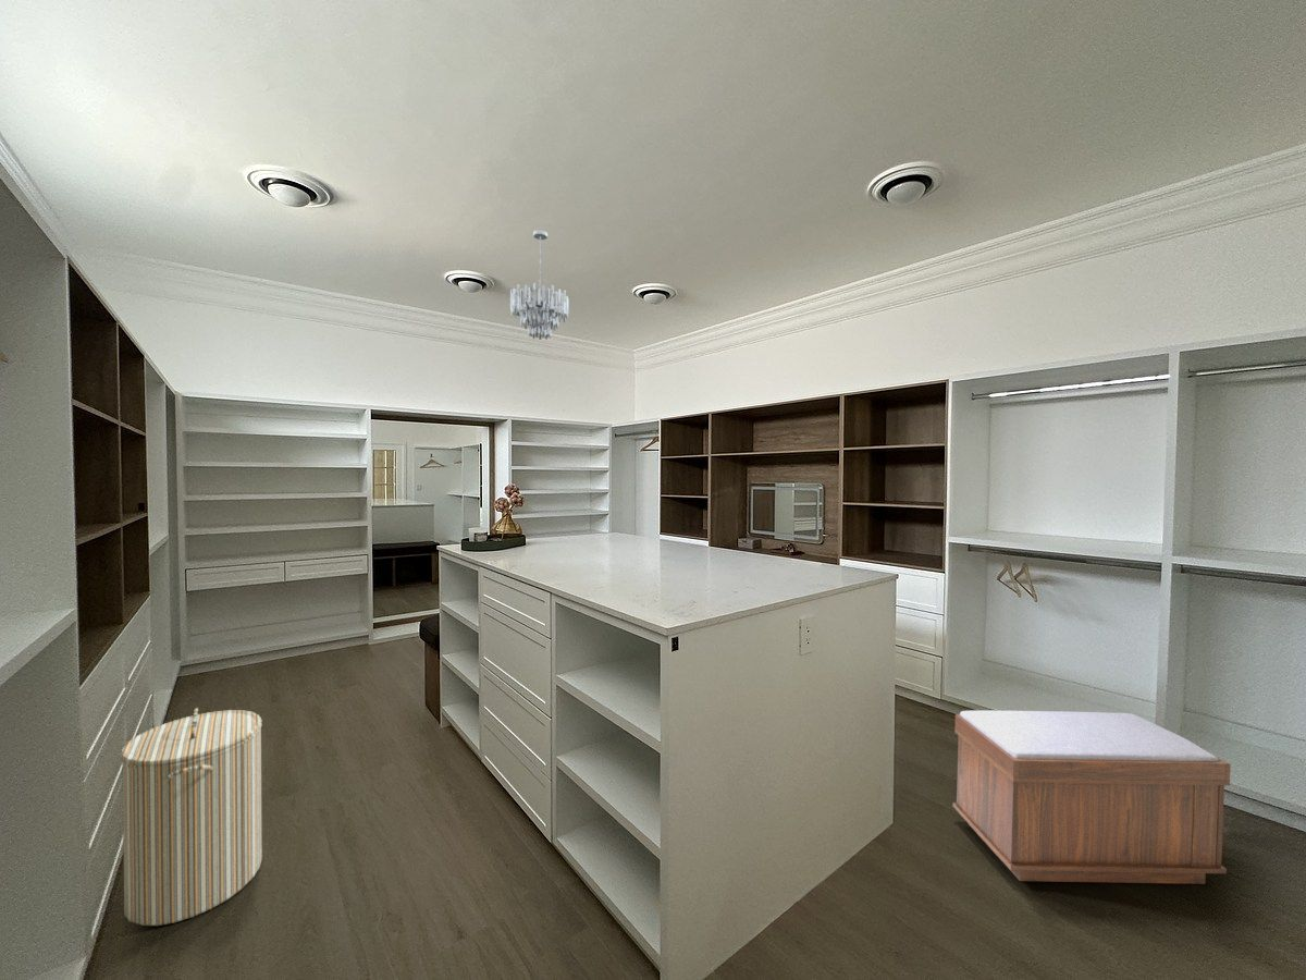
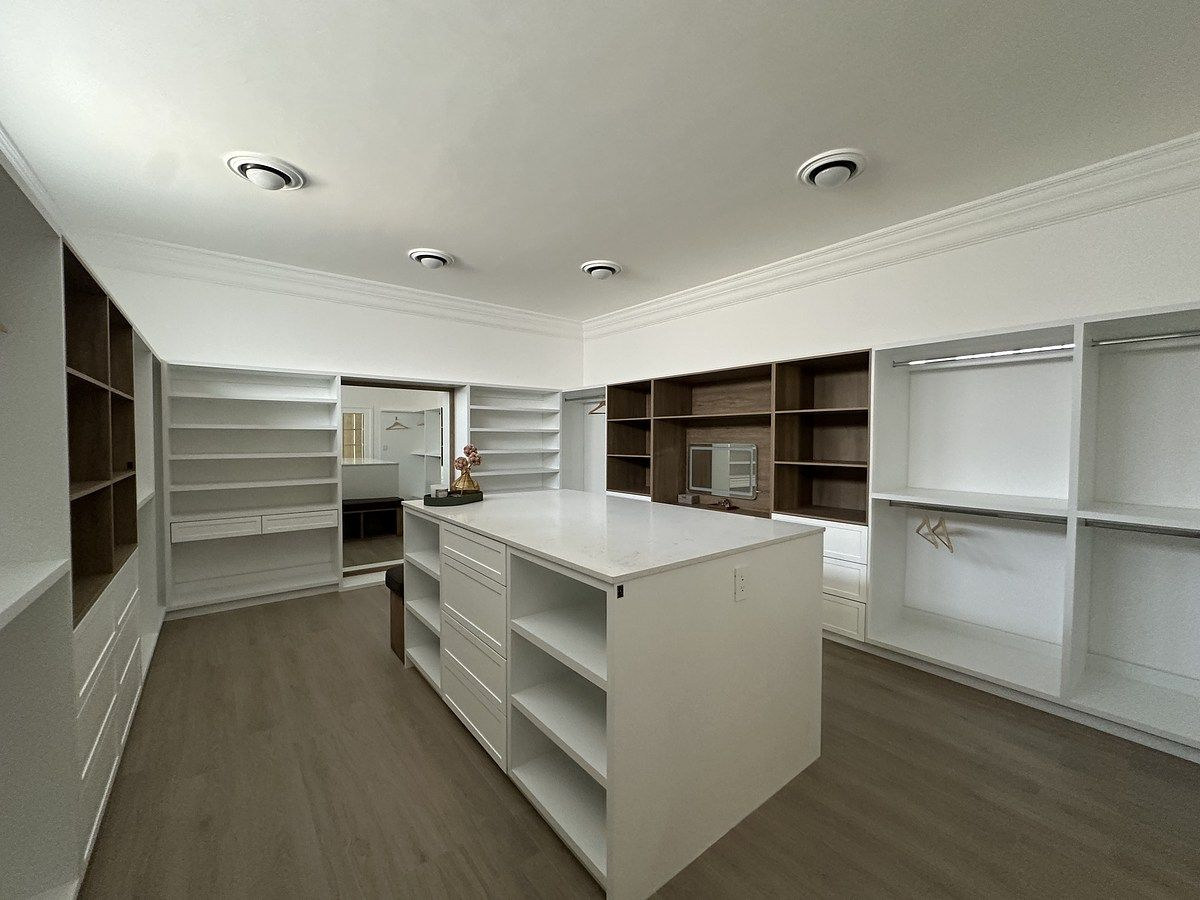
- bench (1077, 788)
- laundry hamper (196, 796)
- chandelier (539, 284)
